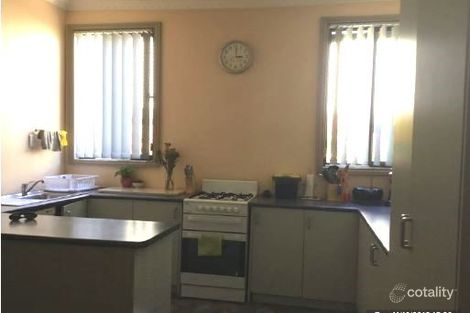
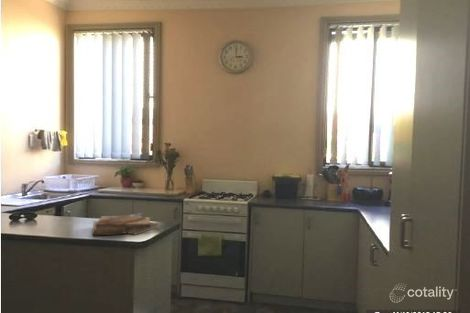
+ clipboard (120, 223)
